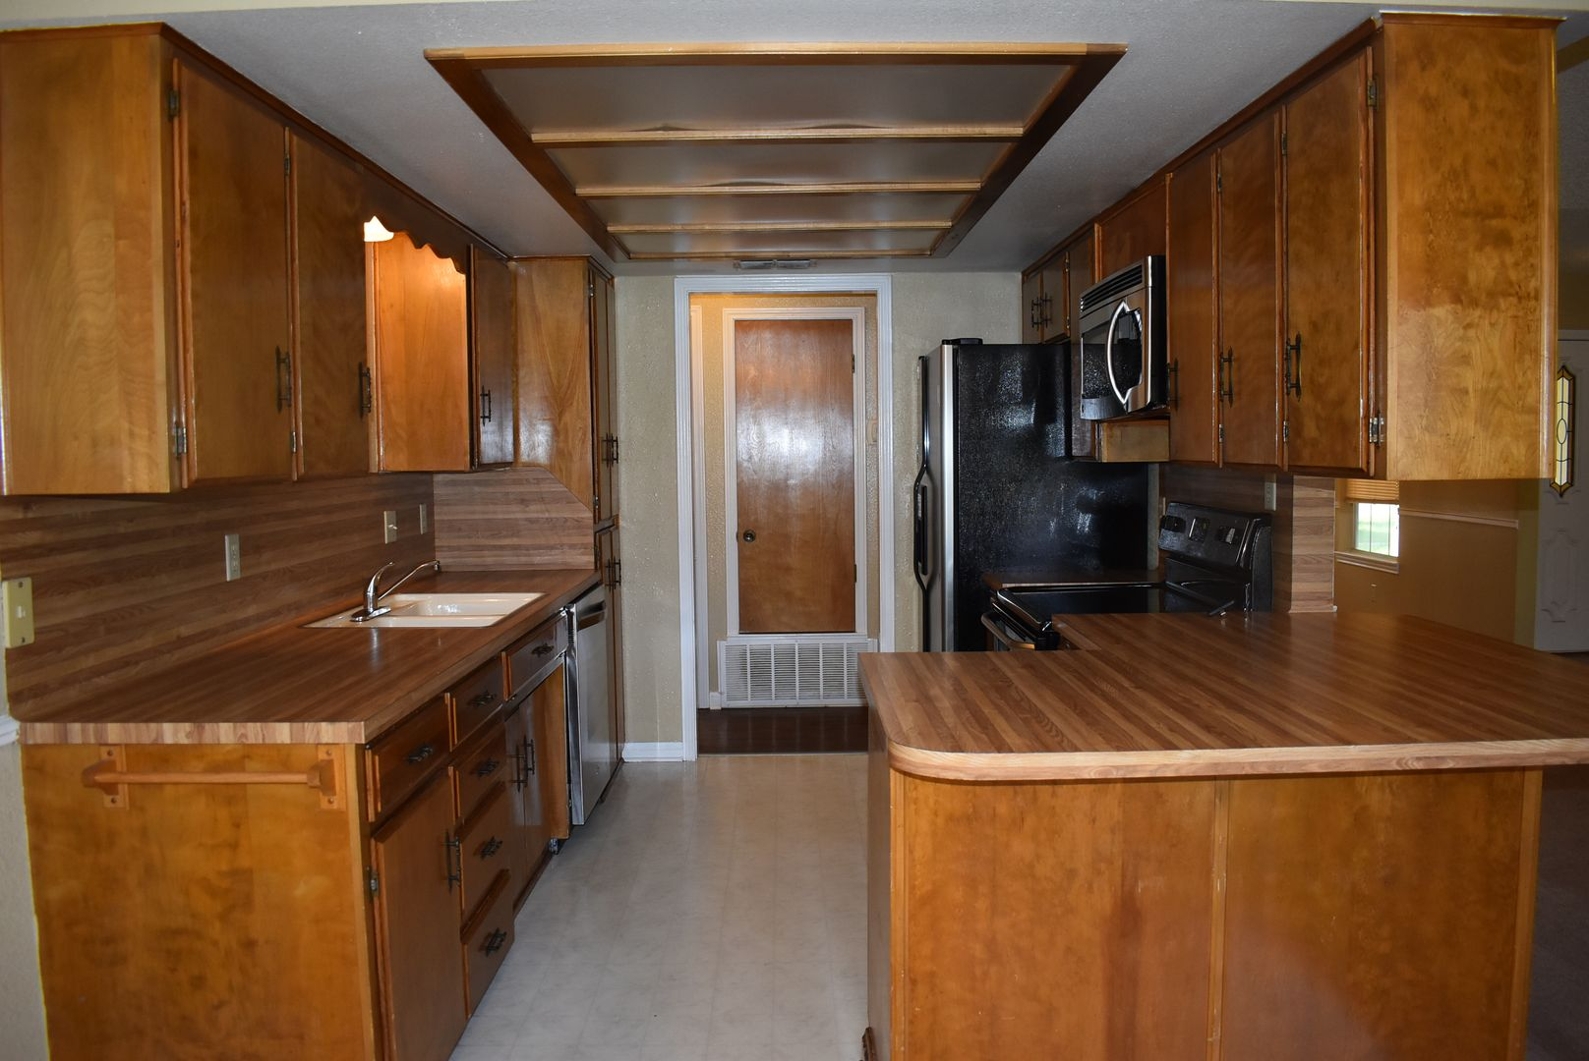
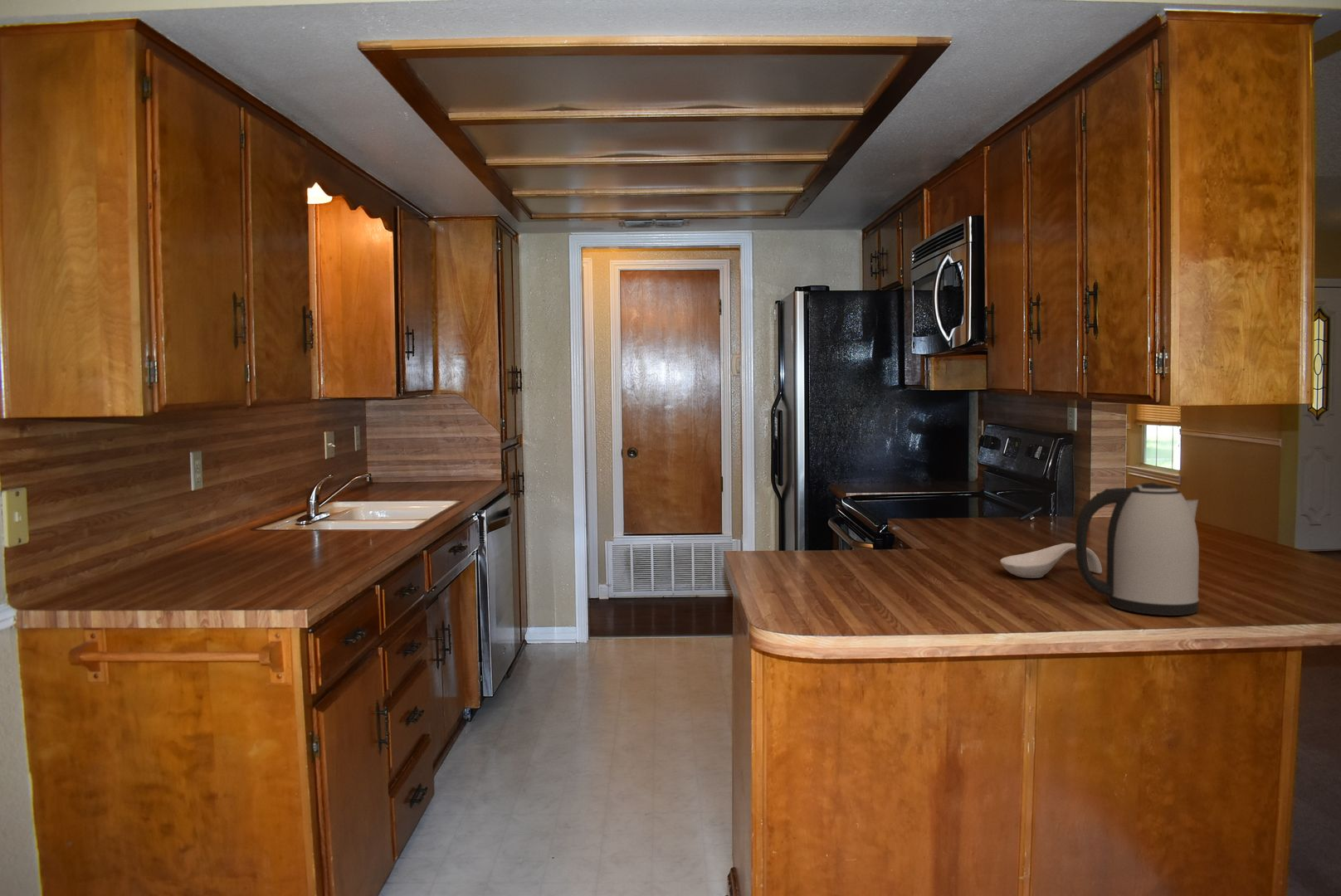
+ spoon rest (1050, 559)
+ kettle (1136, 544)
